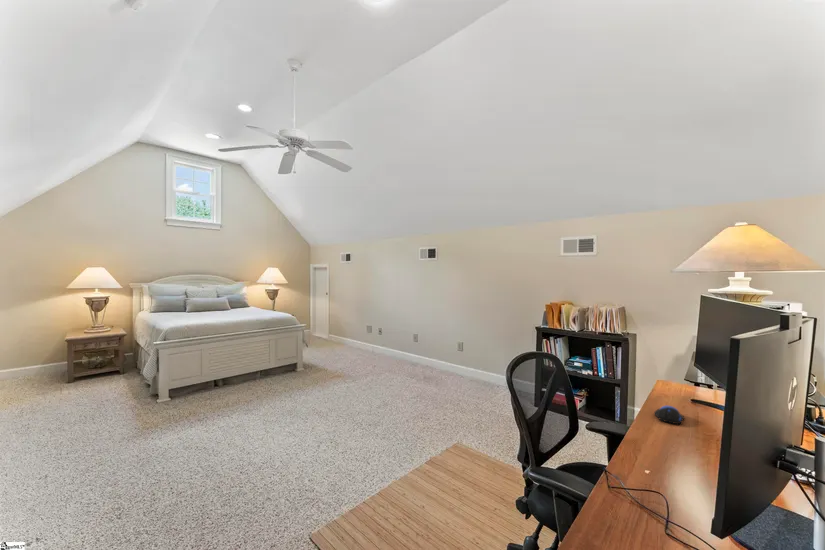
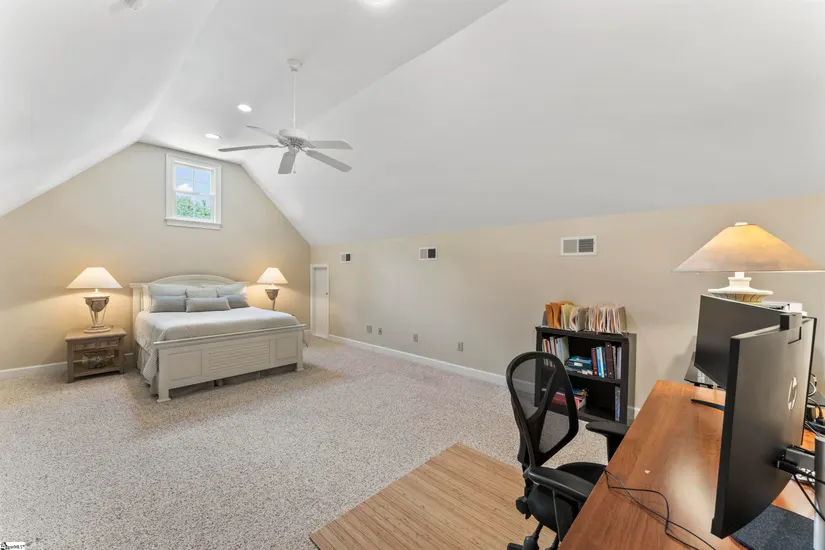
- computer mouse (668, 412)
